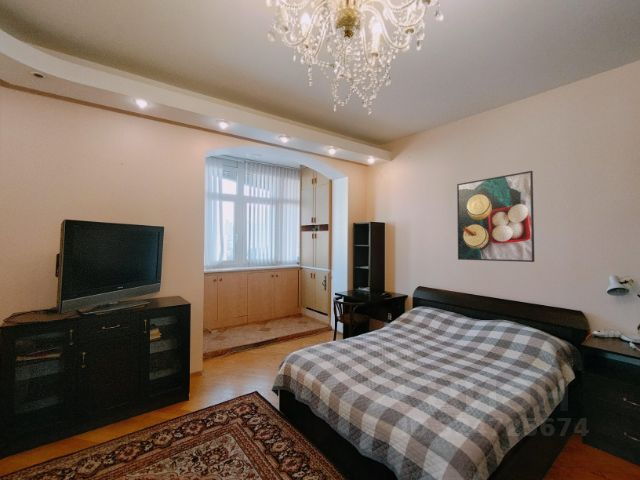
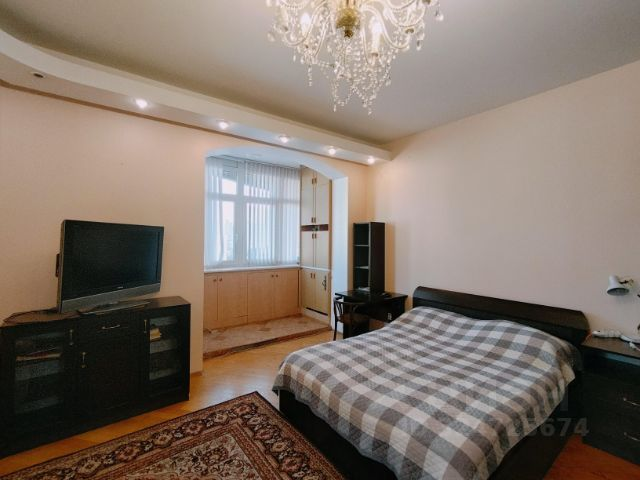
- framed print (491, 219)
